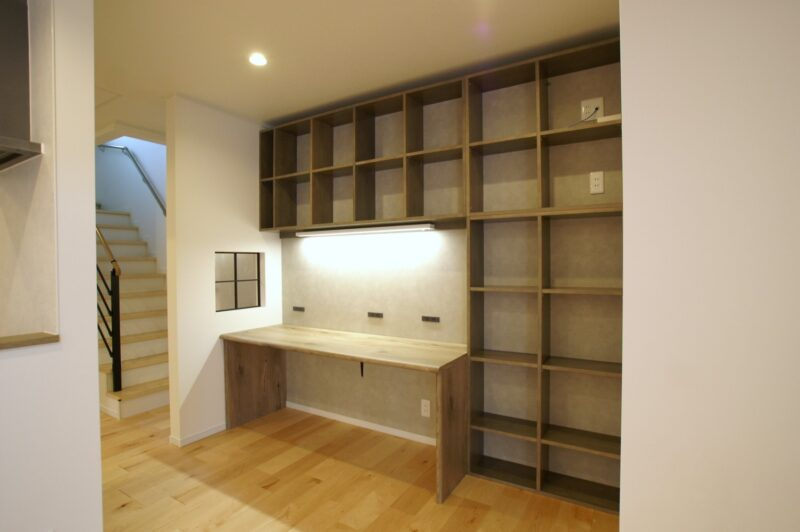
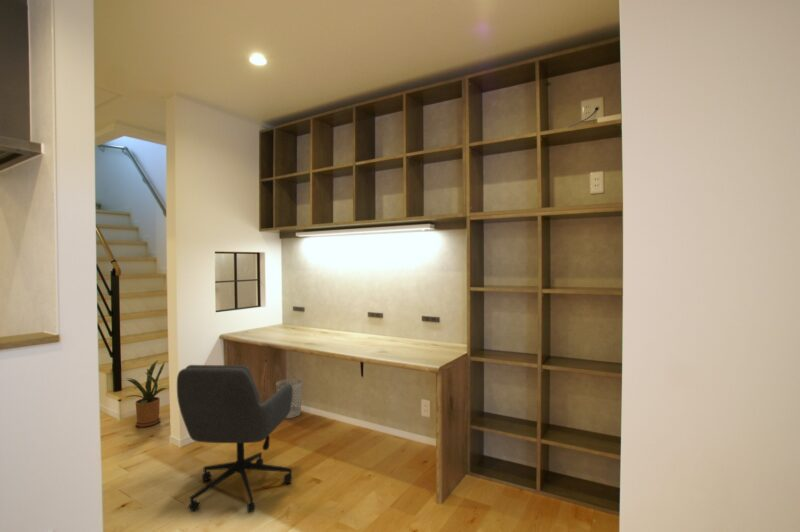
+ house plant (144, 393)
+ office chair (238, 422)
+ wastebasket (292, 398)
